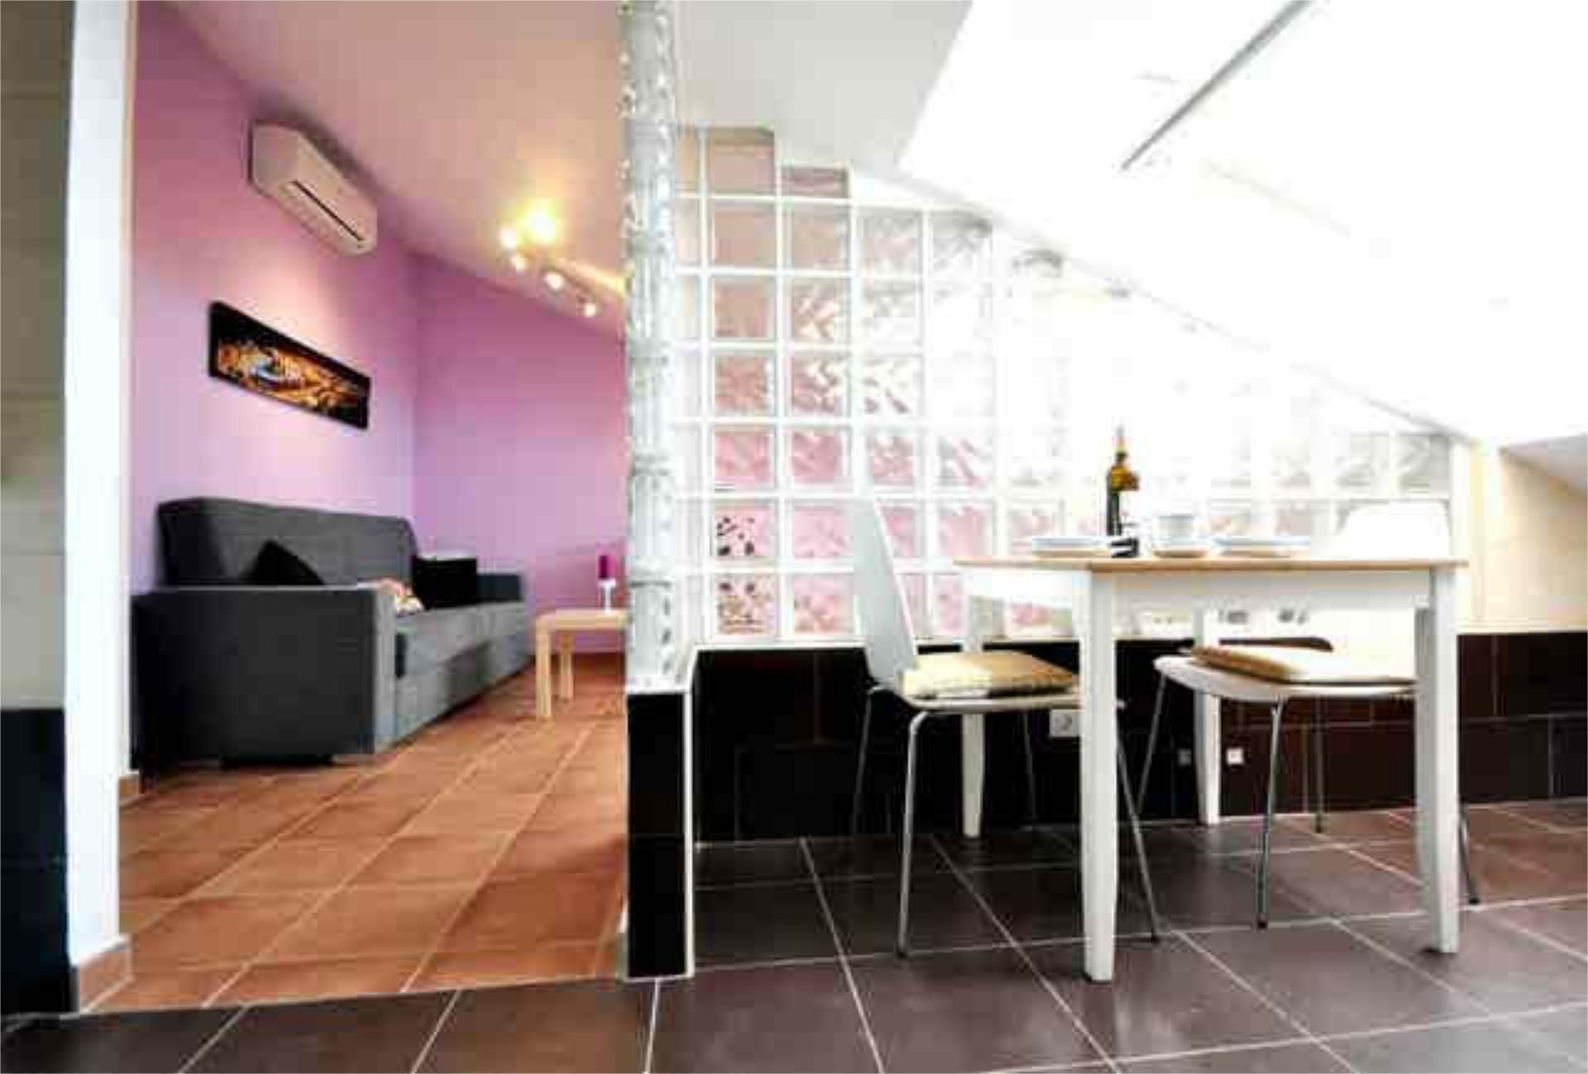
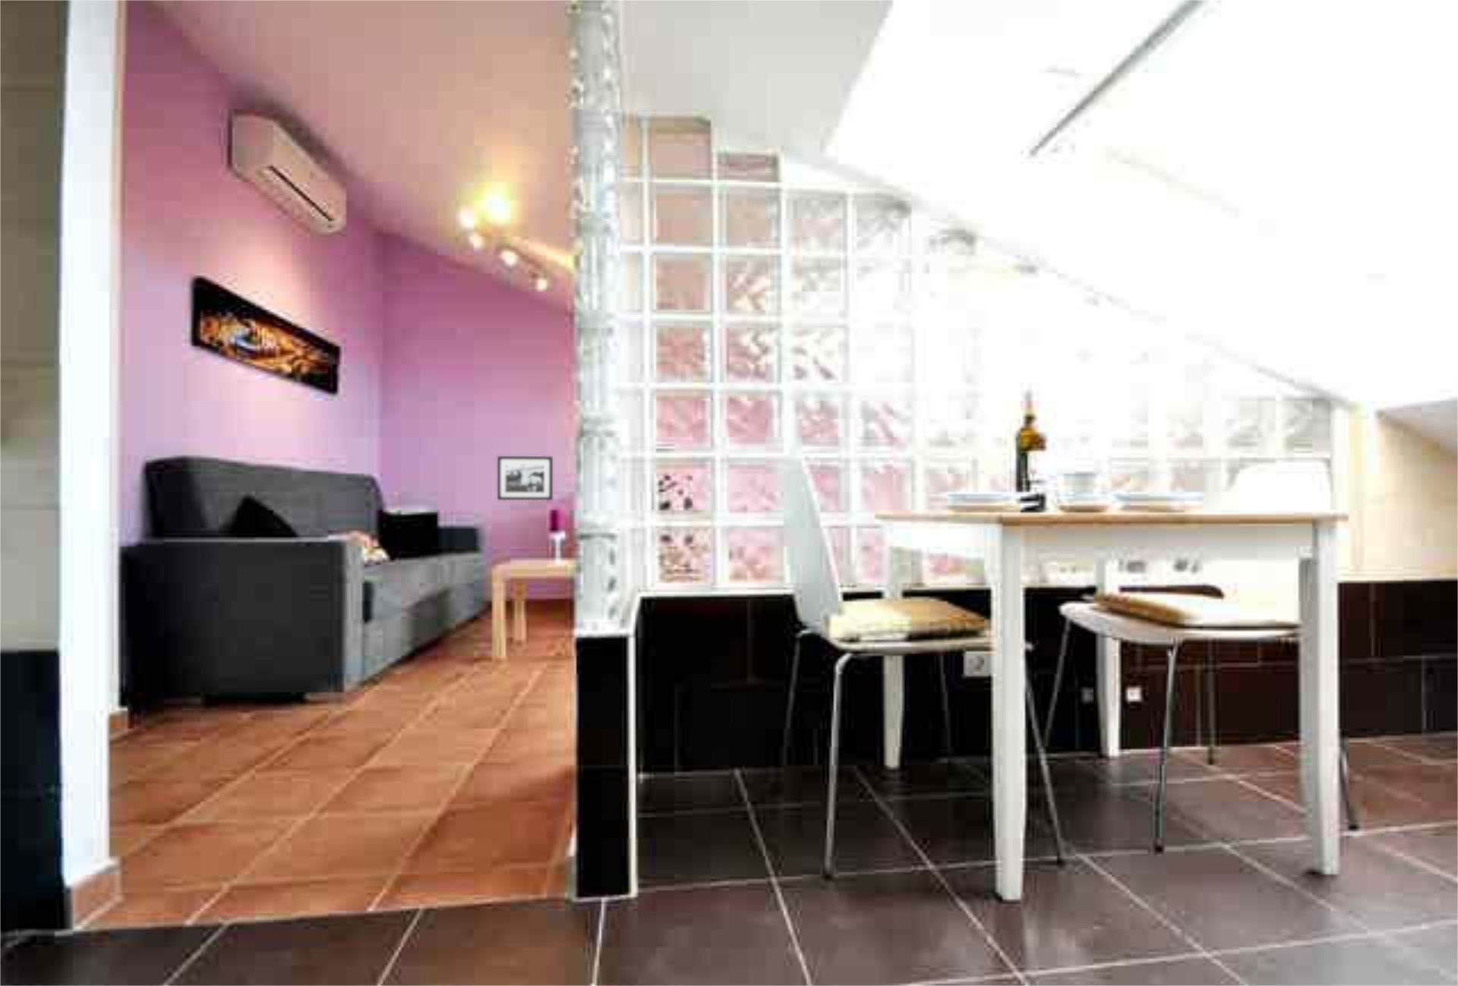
+ picture frame (525, 478)
